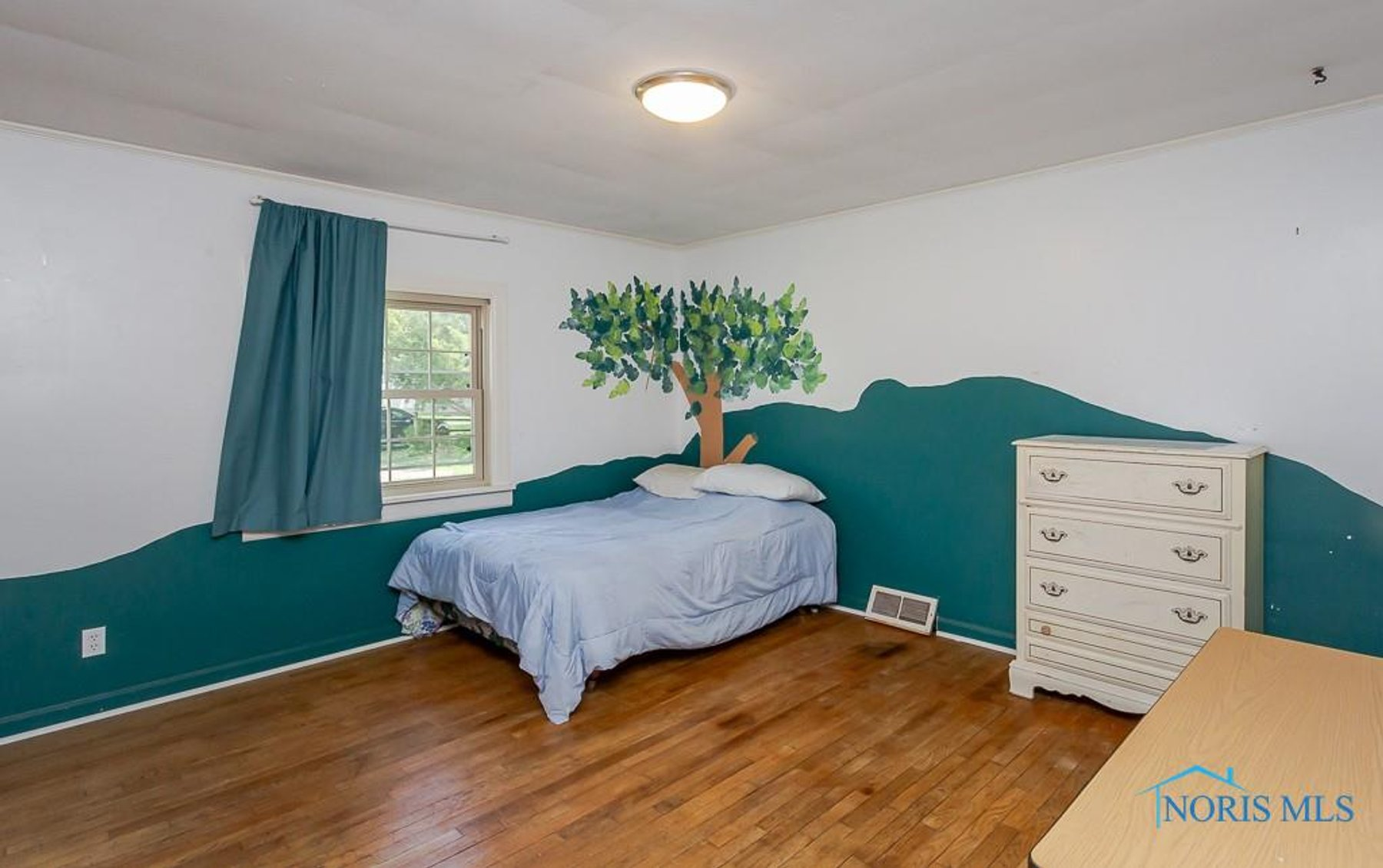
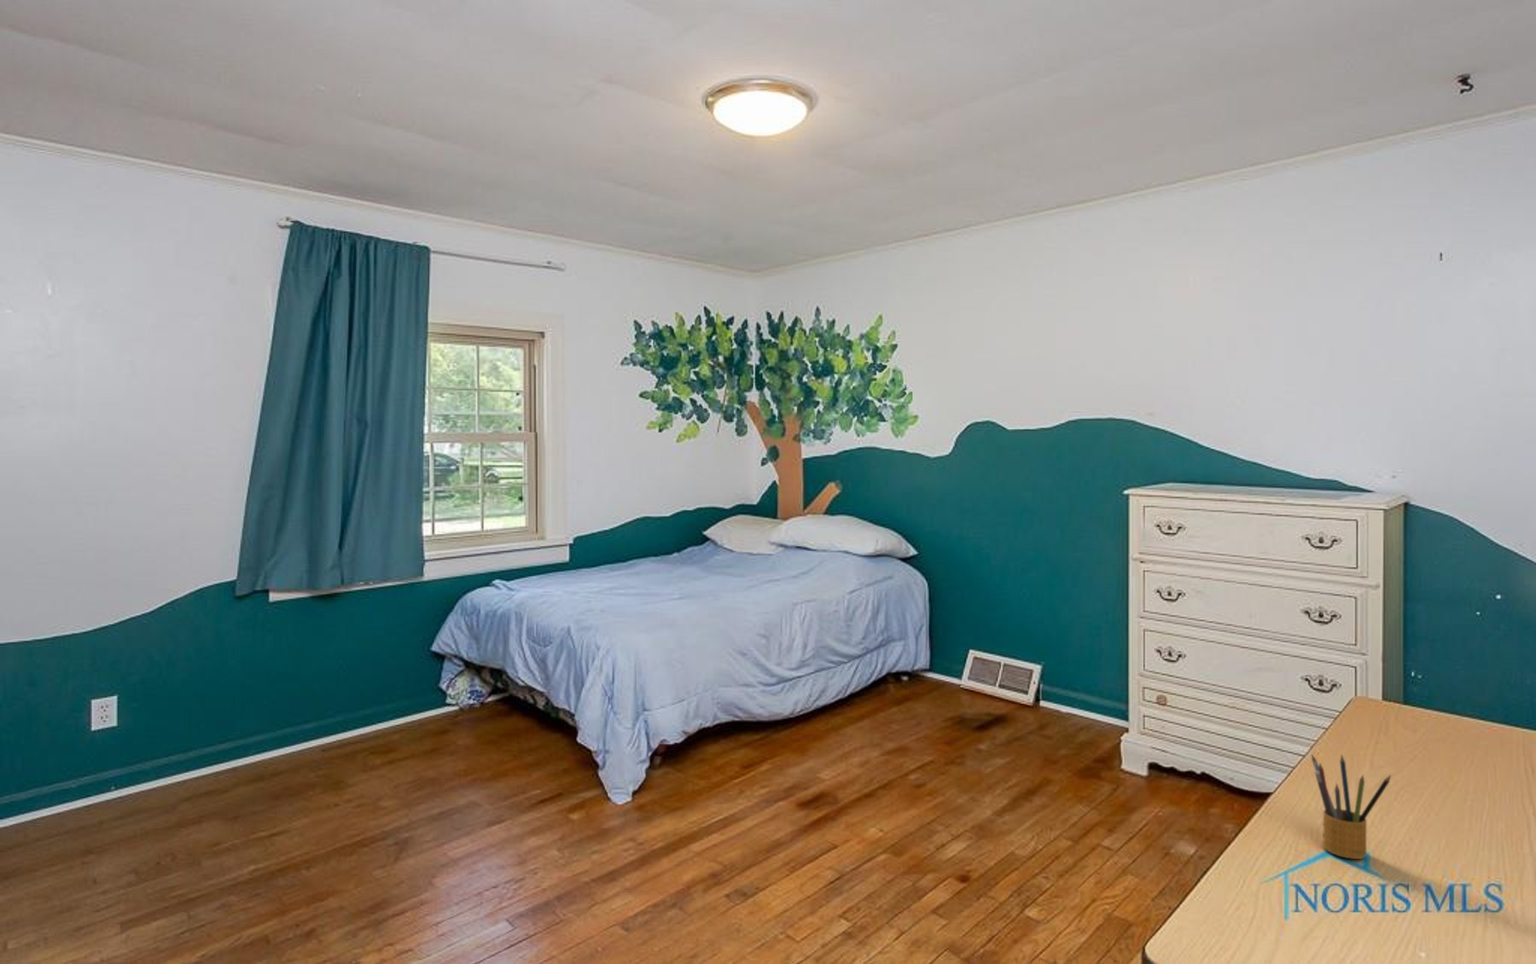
+ pencil box (1347, 807)
